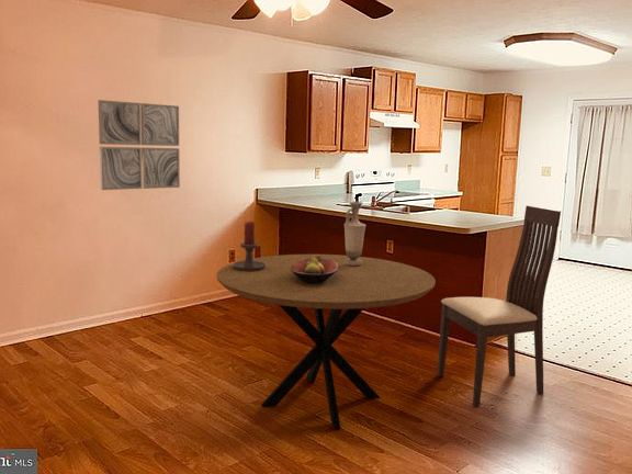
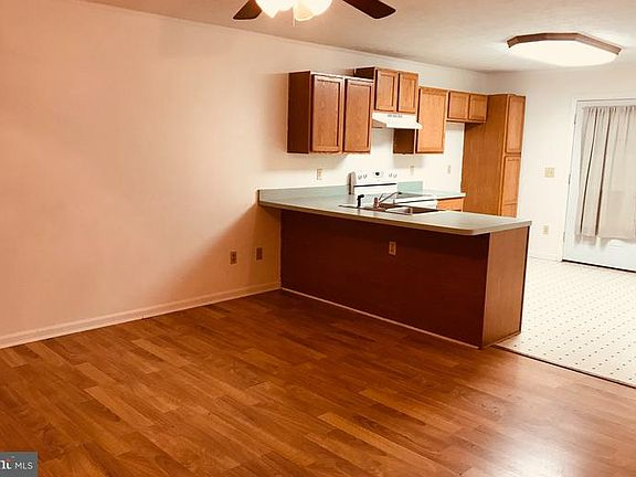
- fruit bowl (314, 267)
- chair (498, 300)
- dining table (324, 338)
- candle holder (249, 242)
- vase (354, 233)
- wall art (140, 147)
